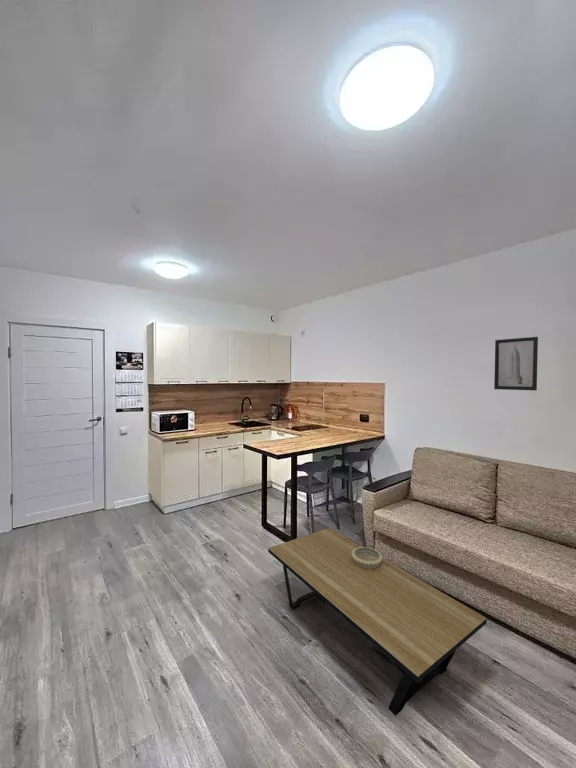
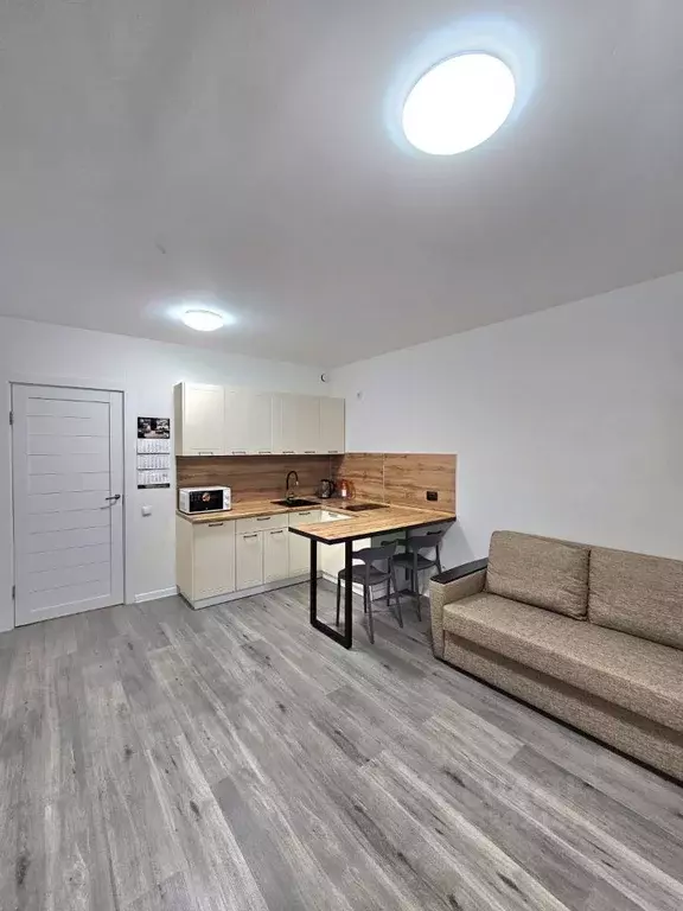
- decorative bowl (366, 561)
- coffee table (358, 604)
- wall art (515, 364)
